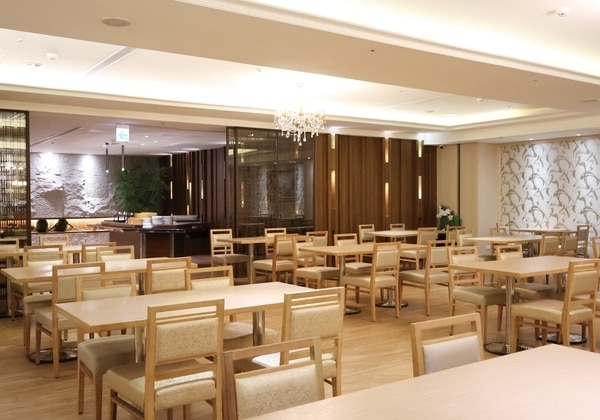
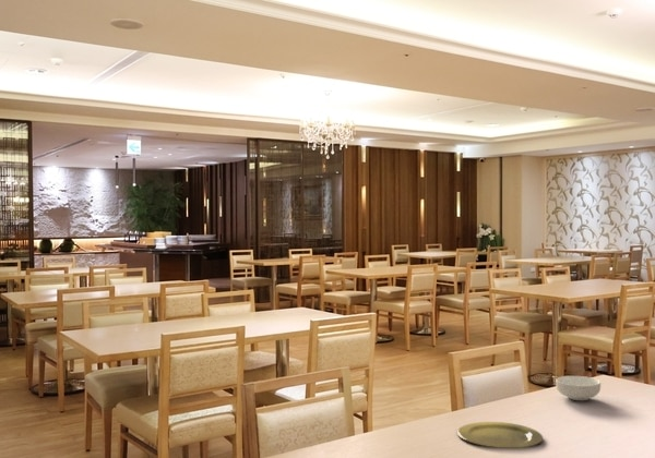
+ cereal bowl (577, 388)
+ plate (499, 434)
